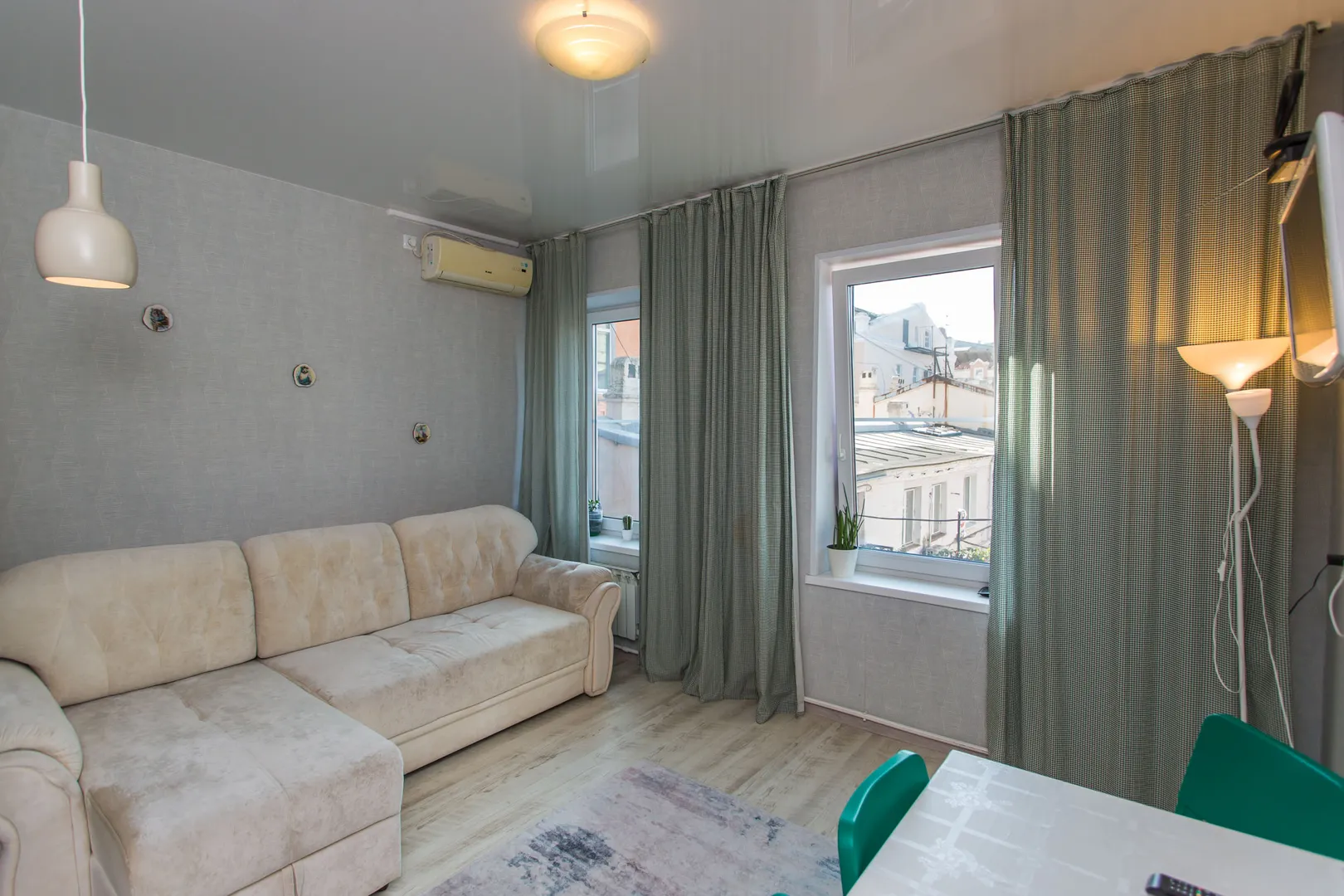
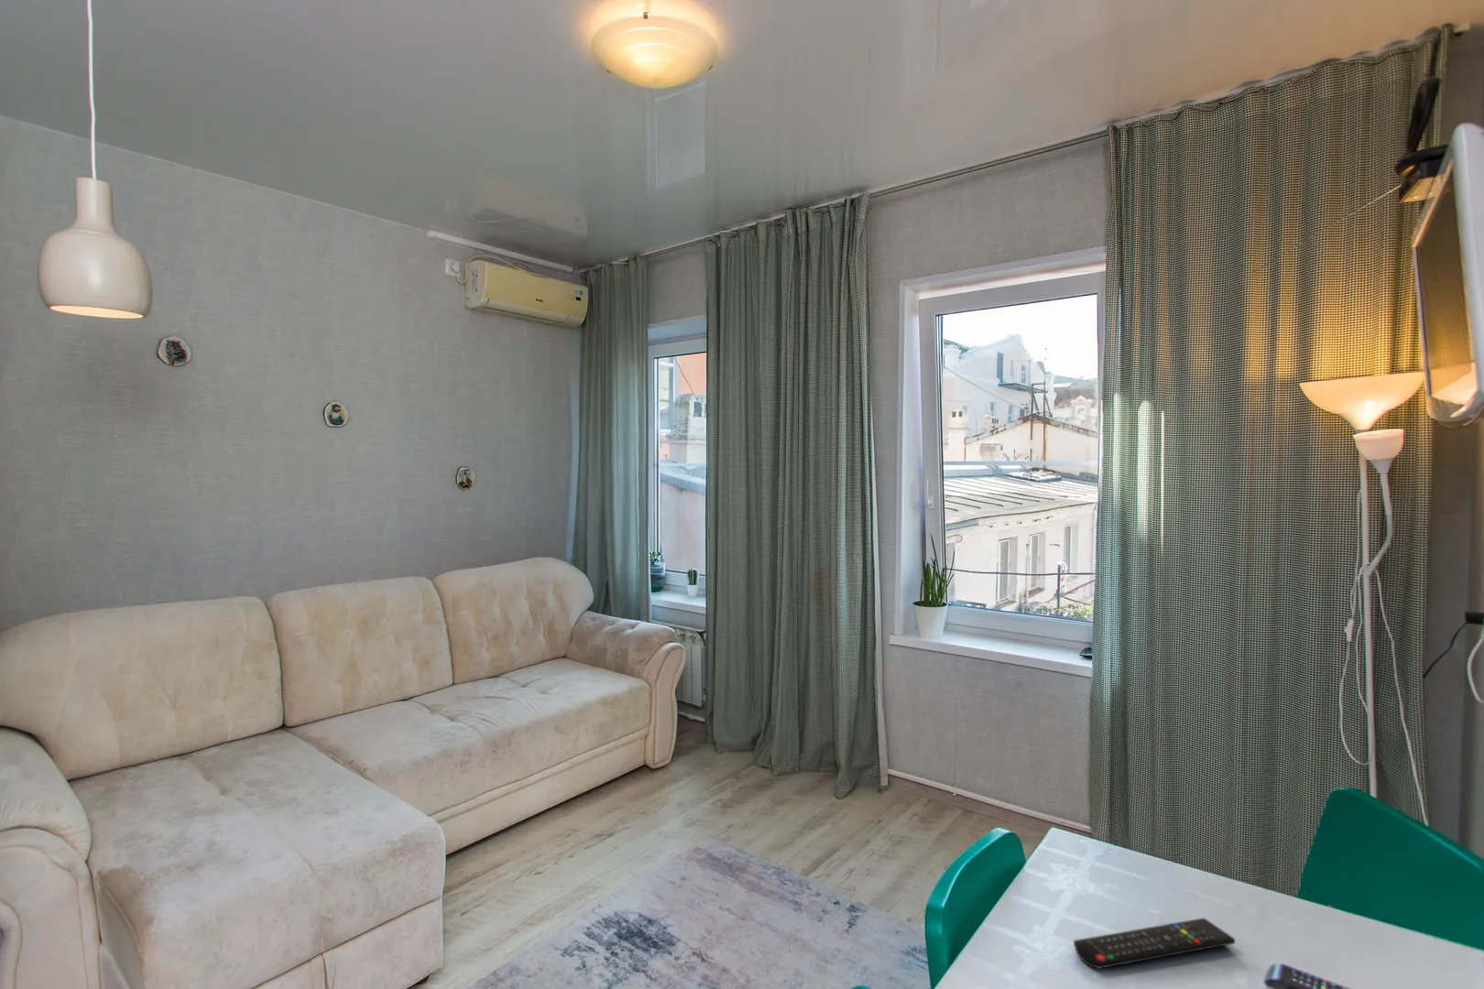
+ remote control (1153, 944)
